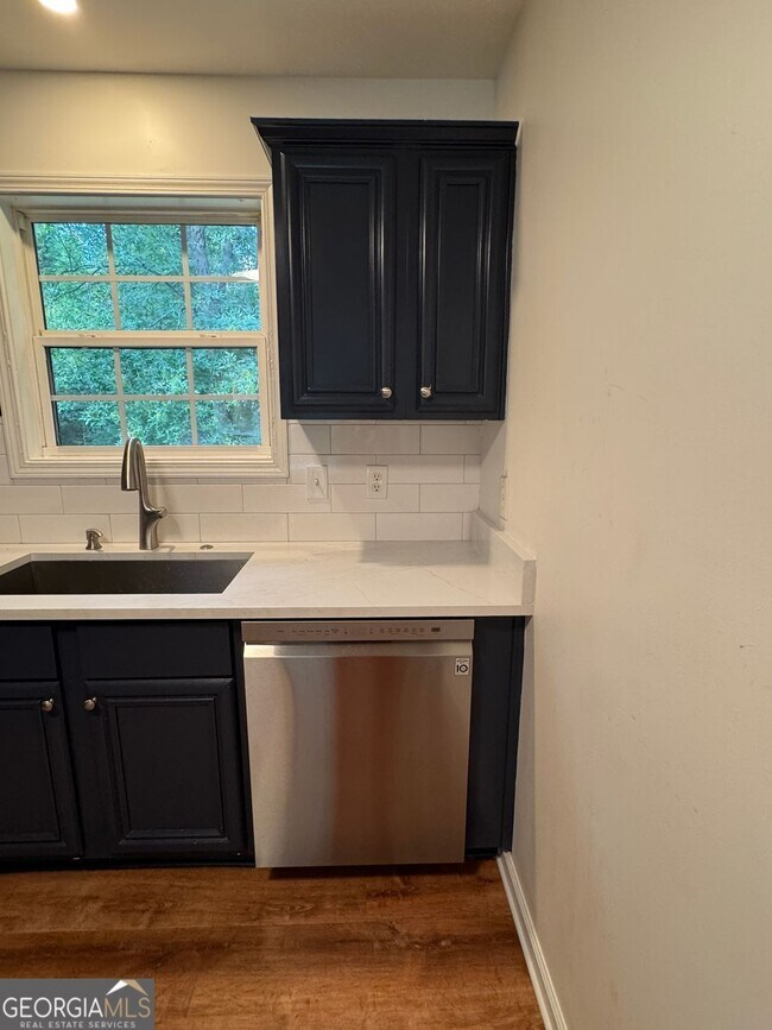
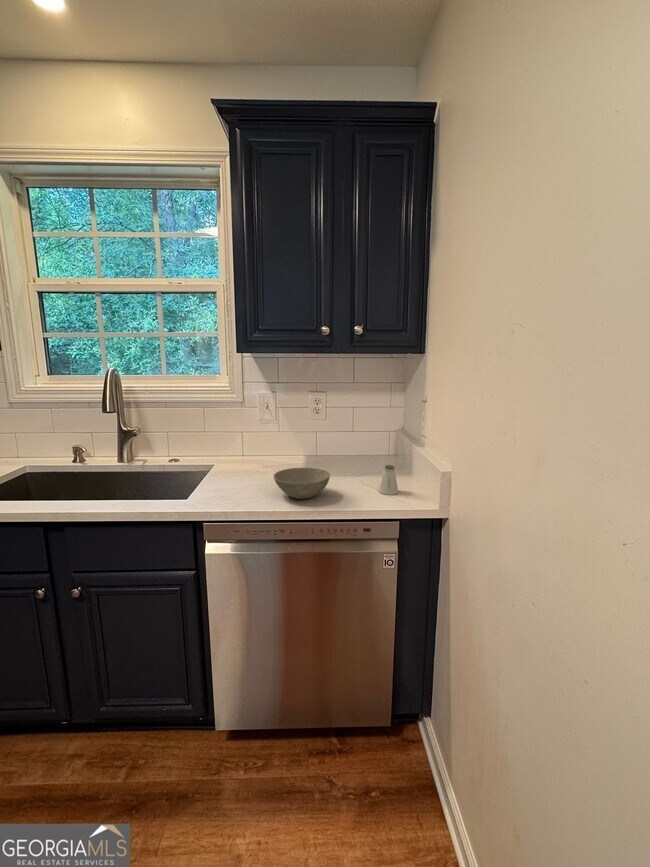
+ saltshaker (389, 478)
+ bowl (302, 484)
